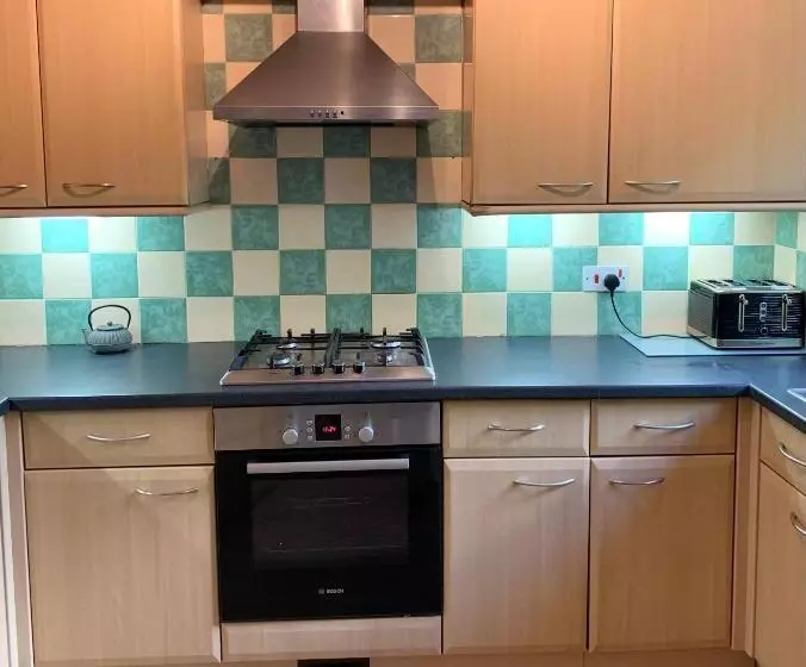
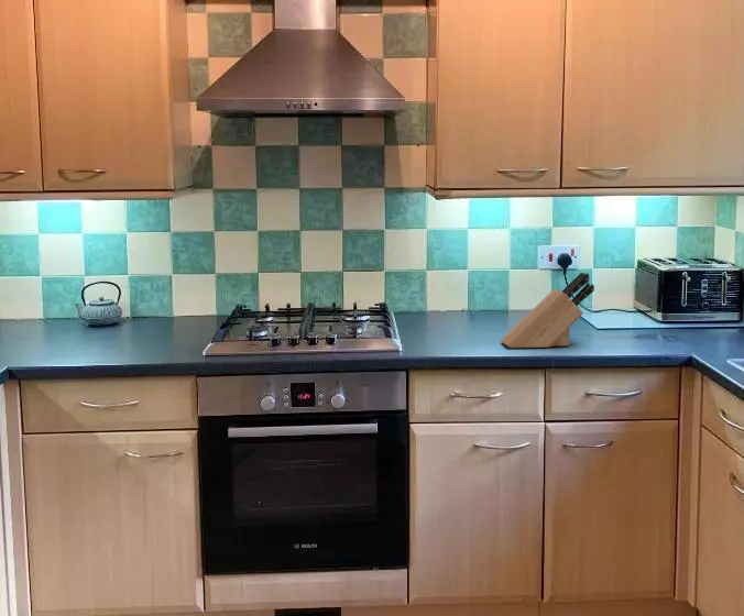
+ knife block (548, 308)
